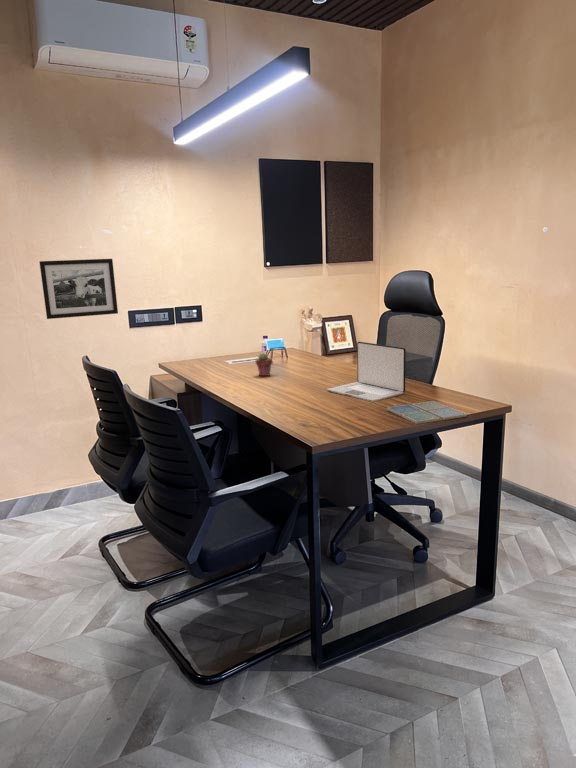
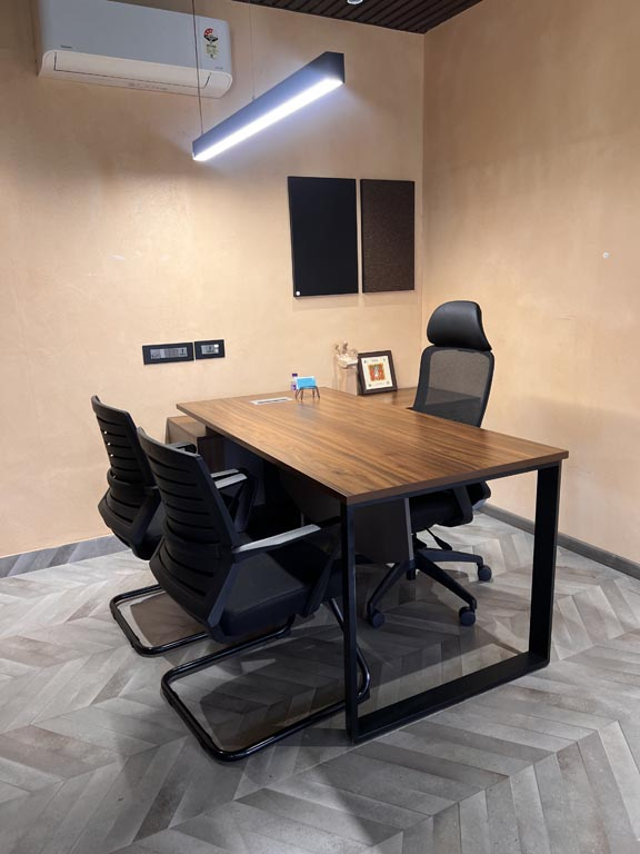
- drink coaster (425, 411)
- potted succulent (263, 363)
- picture frame (80, 288)
- laptop (365, 369)
